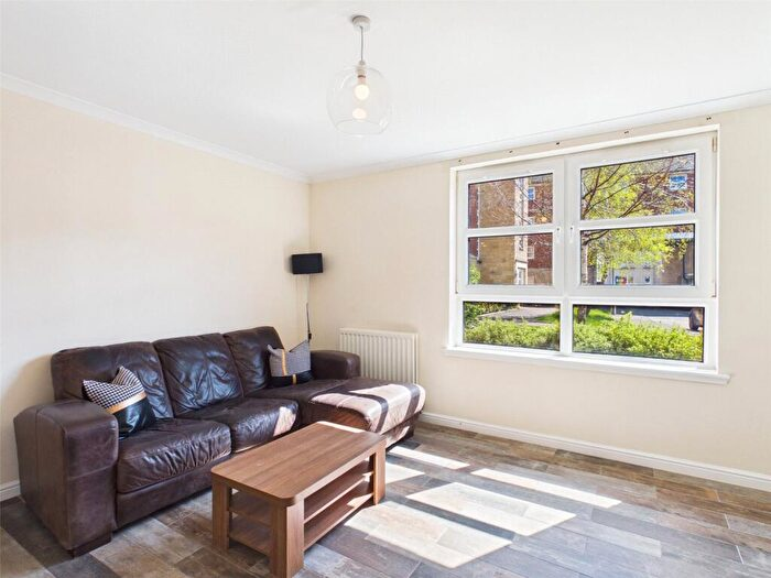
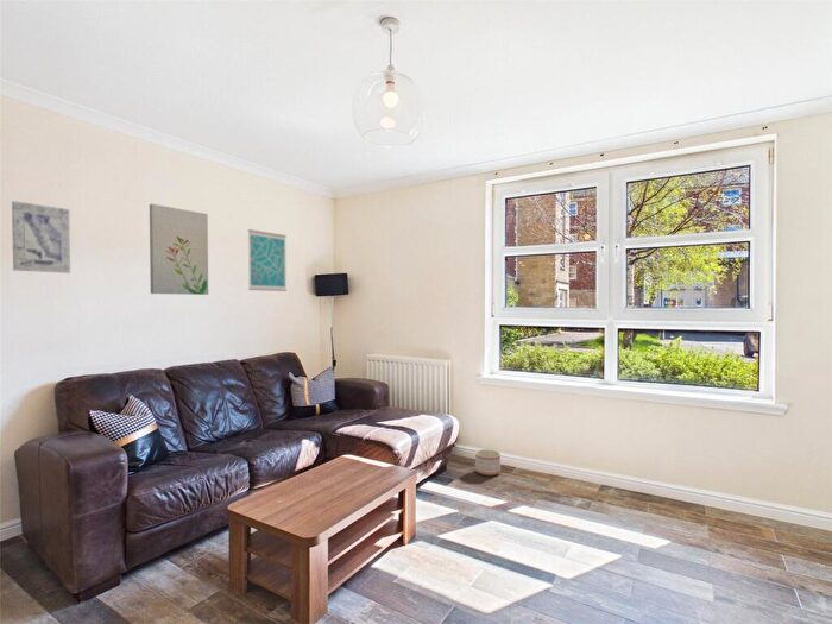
+ wall art (179, 251)
+ wall art (267, 261)
+ planter (487, 462)
+ wall art (42, 238)
